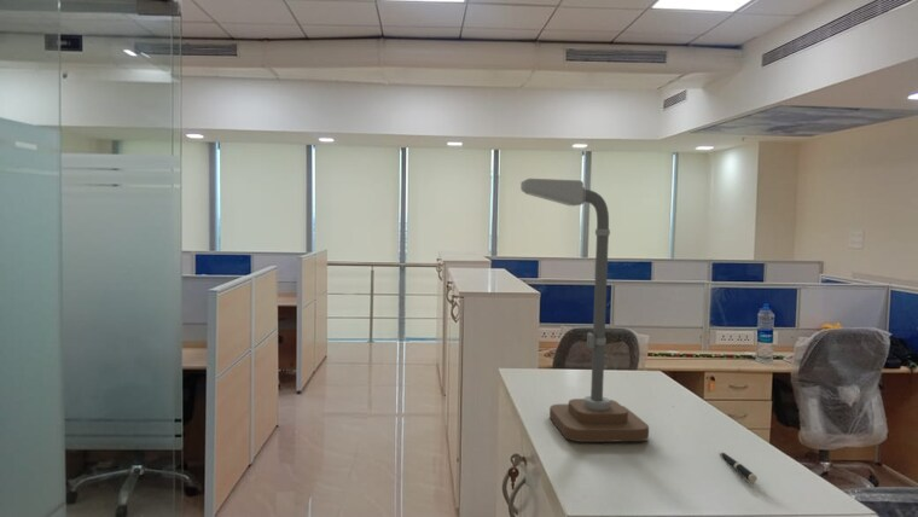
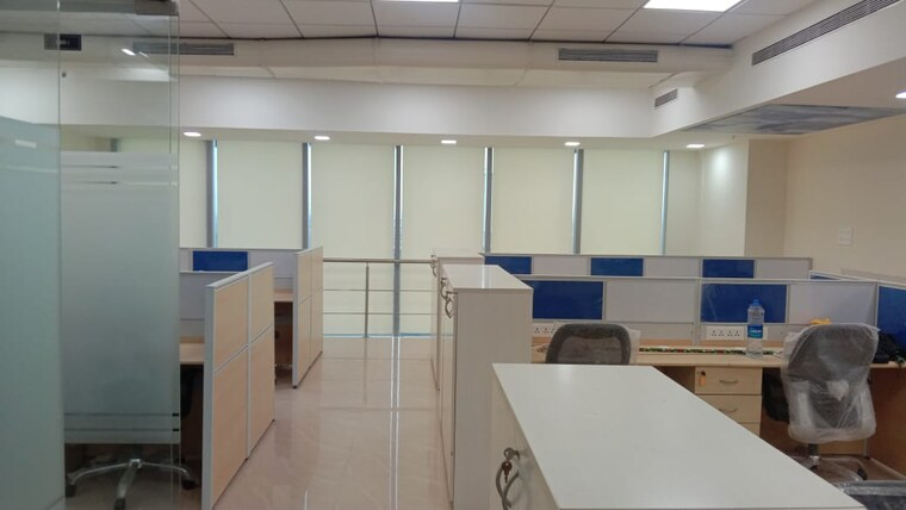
- pen (734, 463)
- desk lamp (594, 304)
